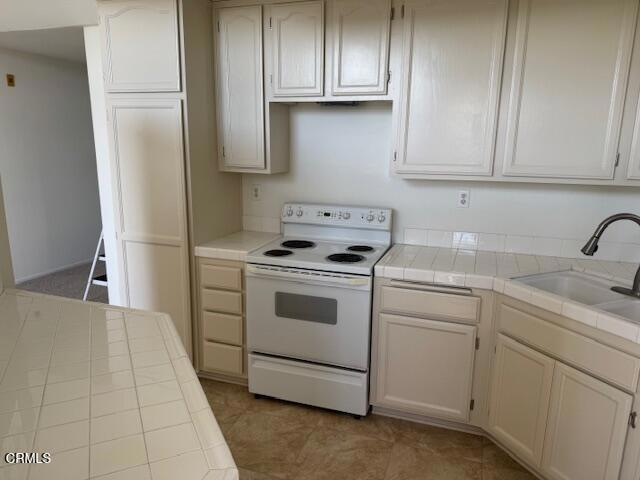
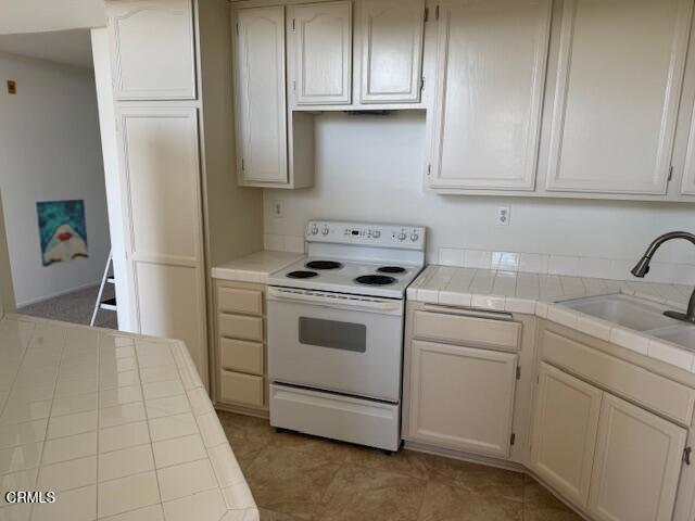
+ wall art (63, 231)
